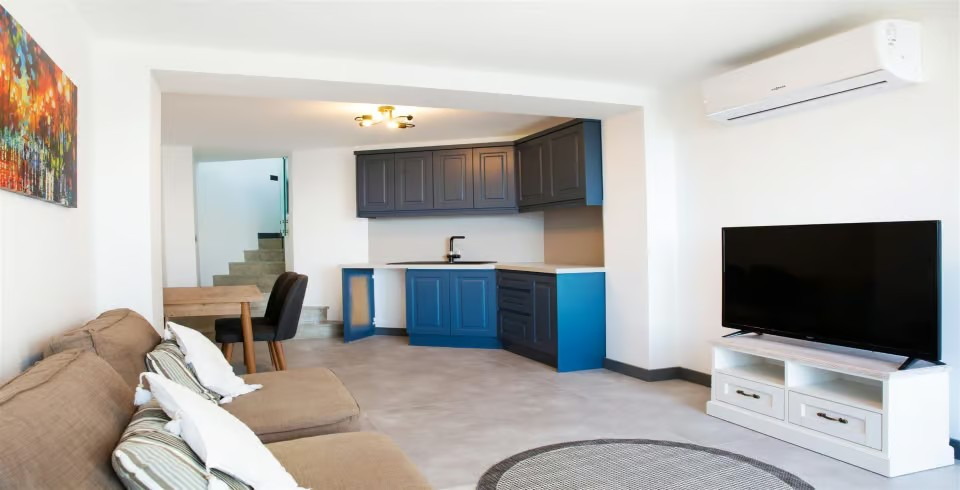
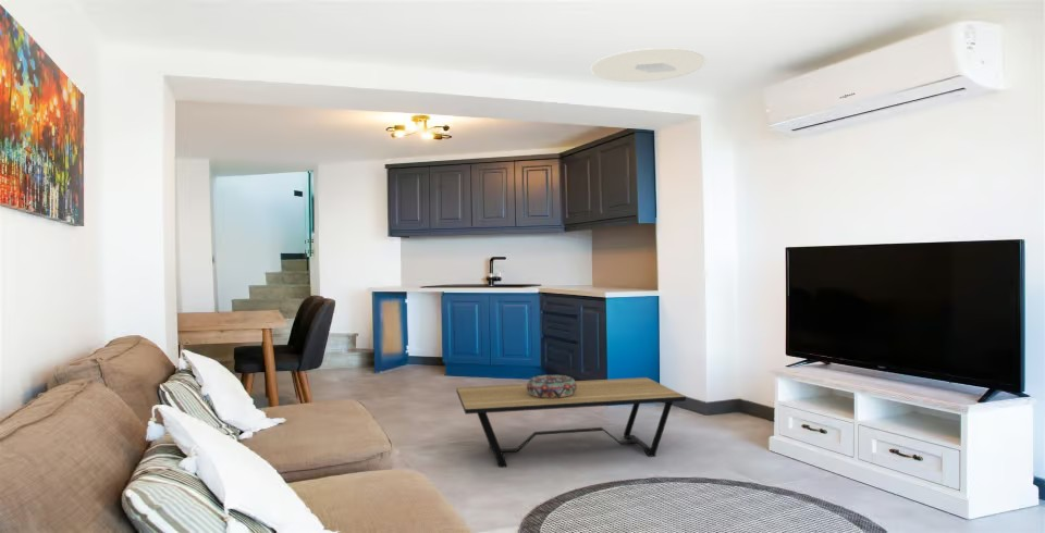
+ coffee table (566, 430)
+ decorative bowl (551, 387)
+ ceiling light (647, 61)
